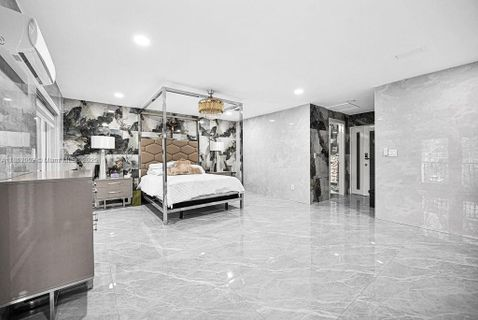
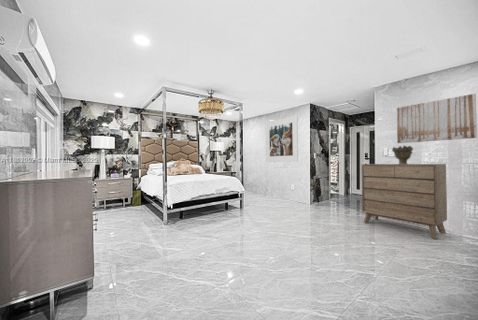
+ wall art (432, 121)
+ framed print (280, 140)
+ dresser (400, 195)
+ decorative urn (402, 154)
